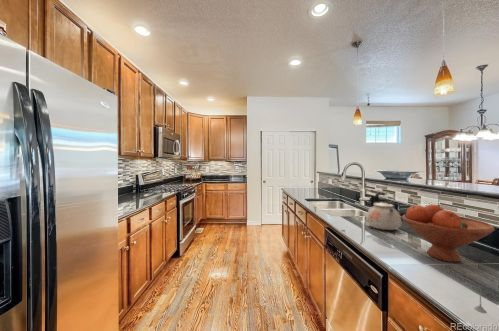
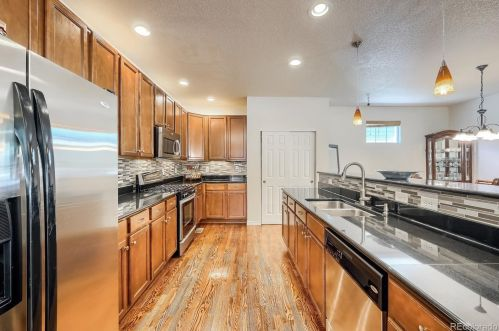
- kettle (383, 210)
- fruit bowl (443, 231)
